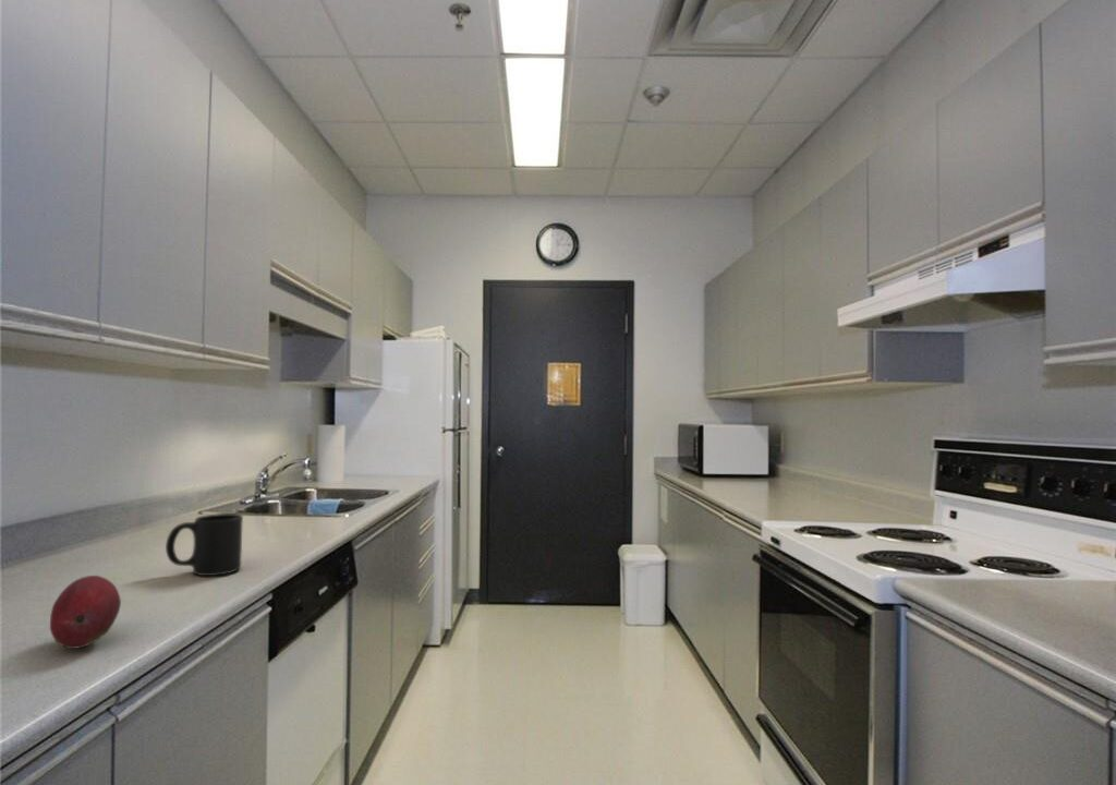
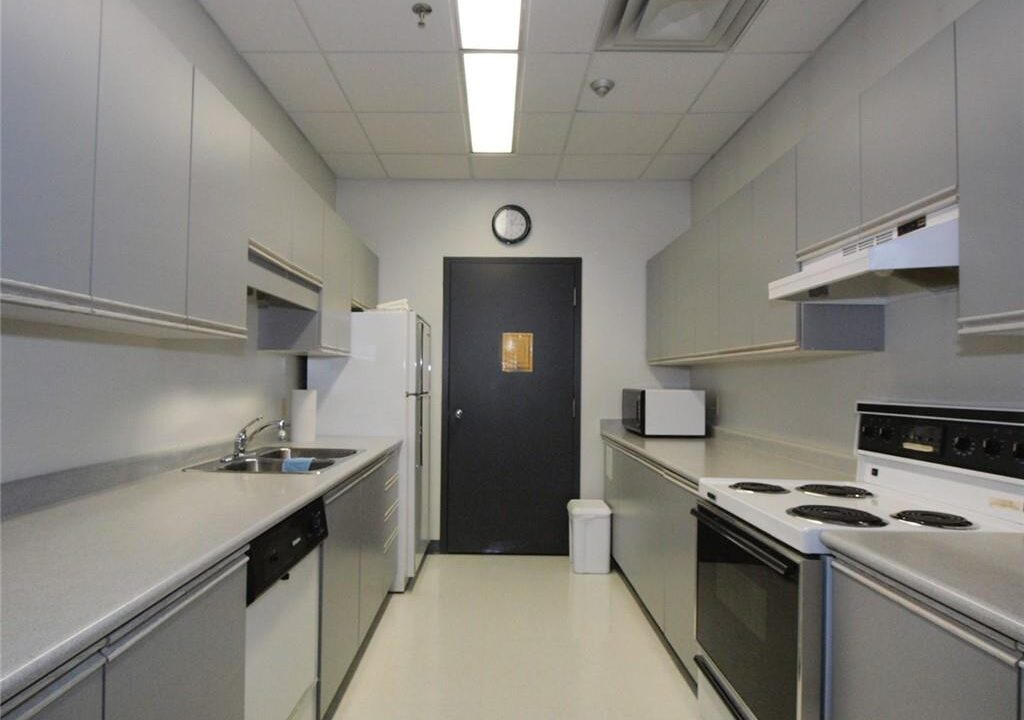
- mug (208, 544)
- fruit (86, 609)
